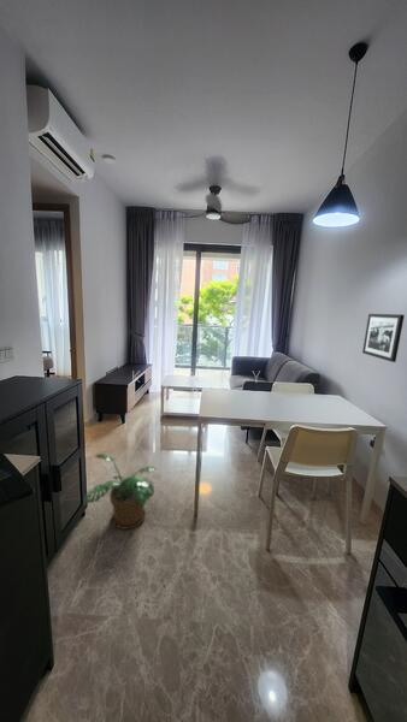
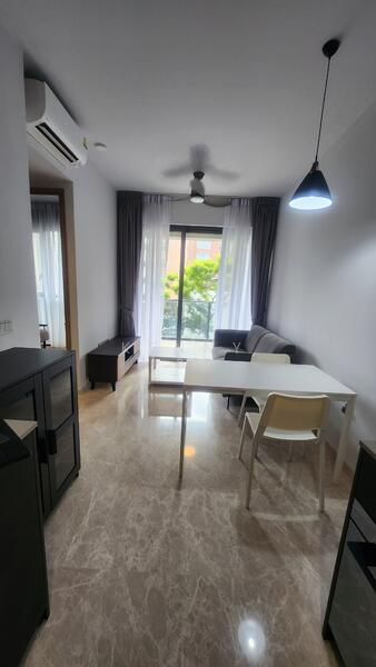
- potted plant (122, 495)
- picture frame (381, 336)
